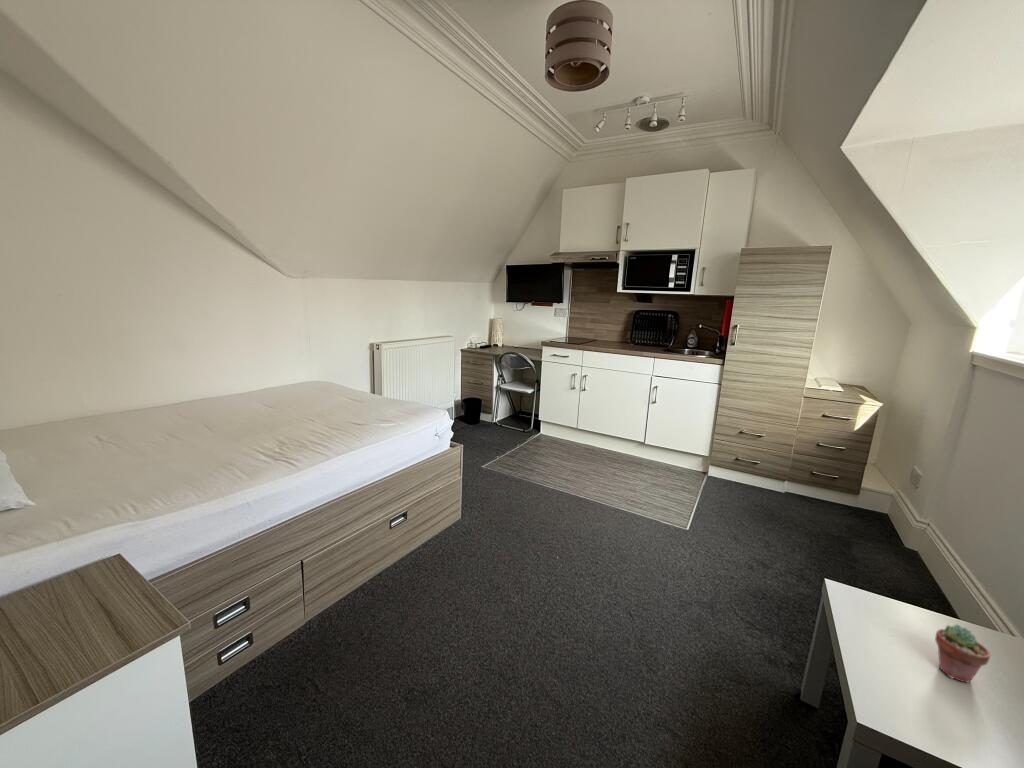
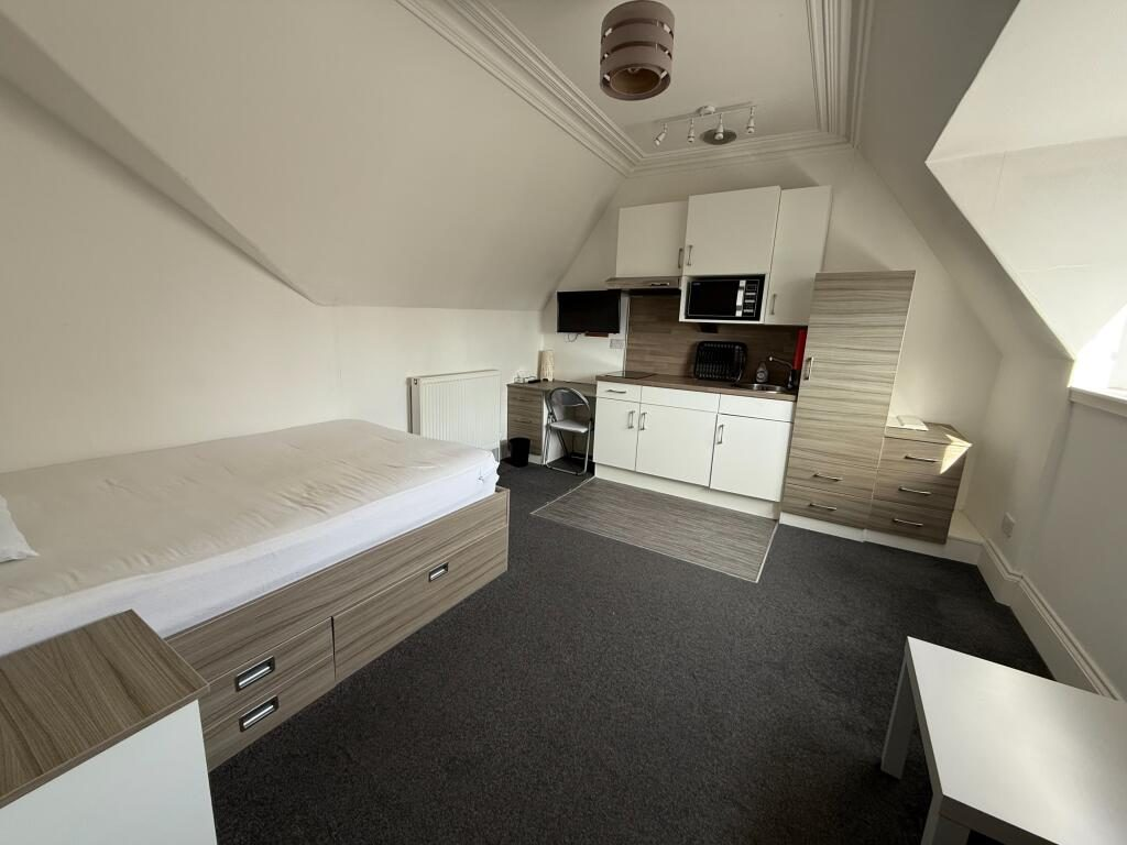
- potted succulent (960, 651)
